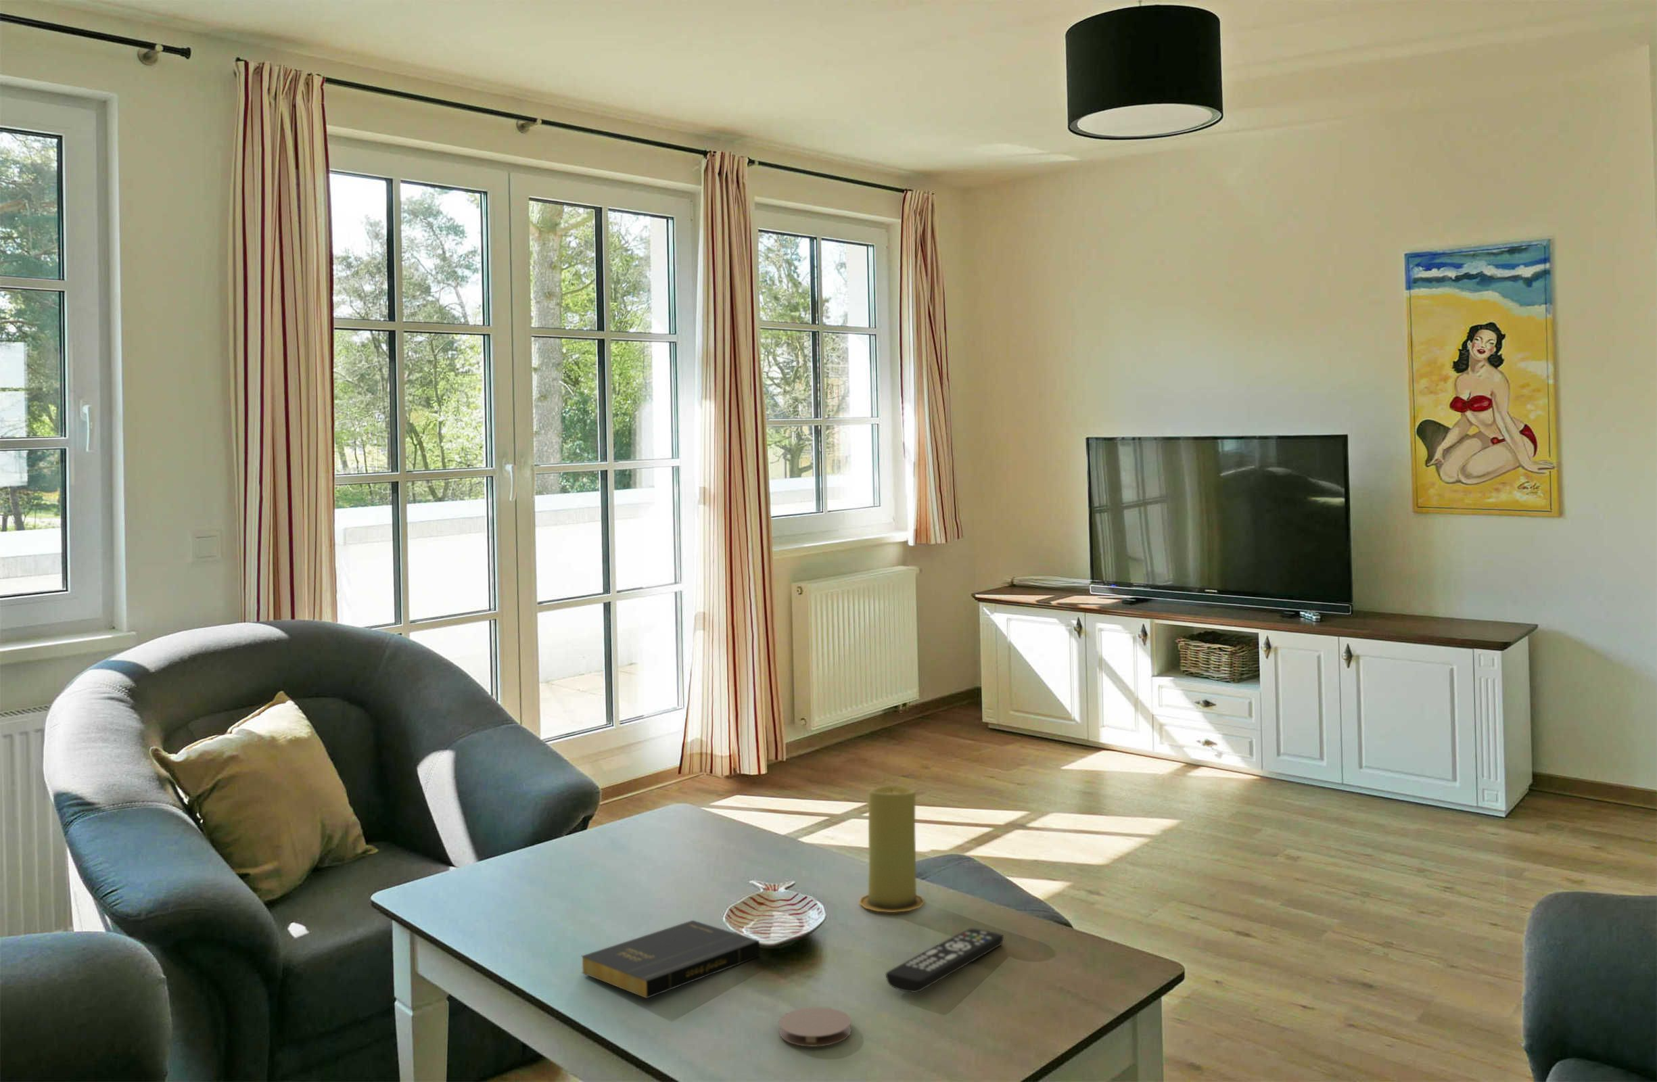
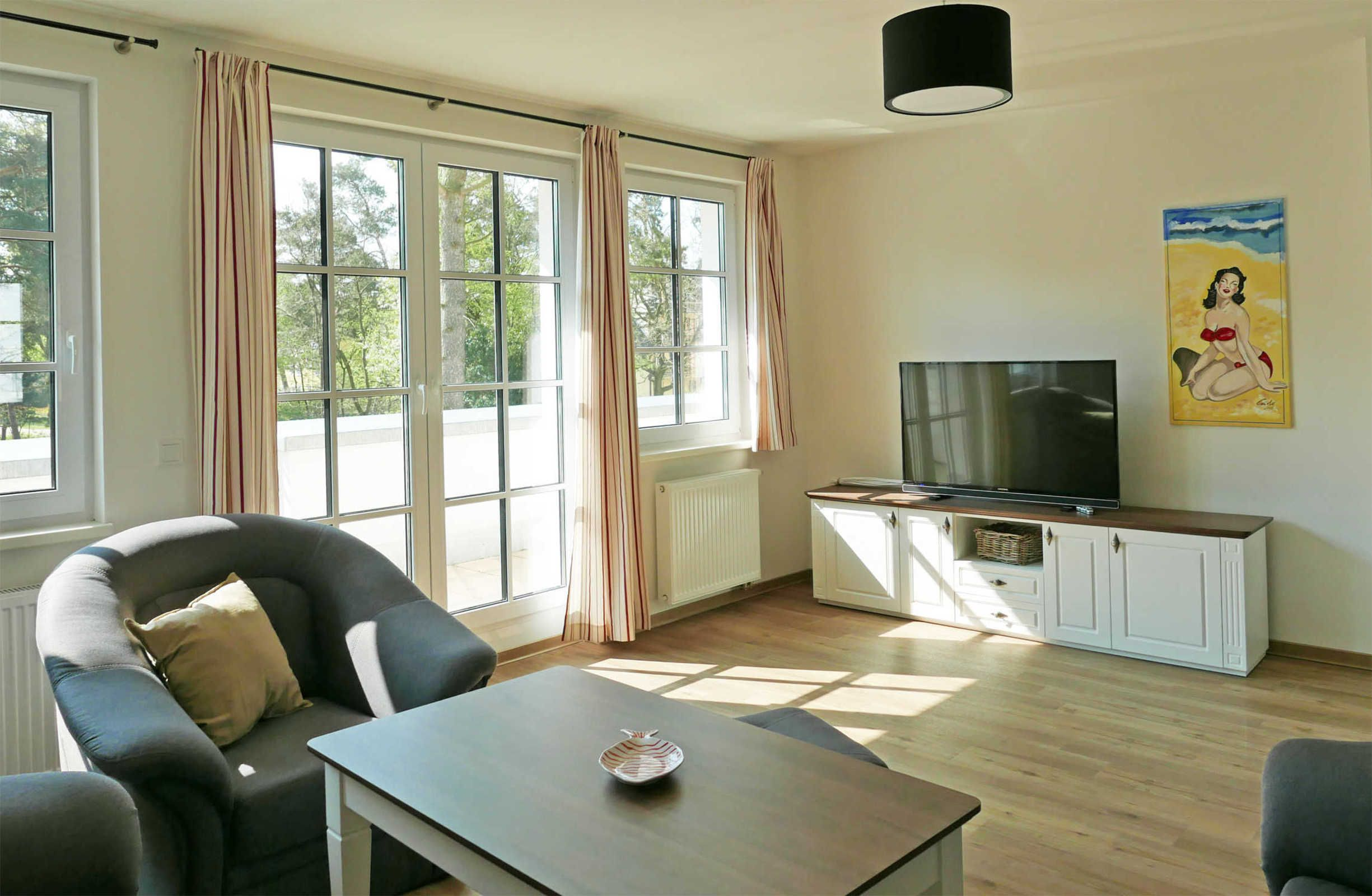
- candle (891, 844)
- coaster (815, 1026)
- remote control (947, 959)
- book (675, 955)
